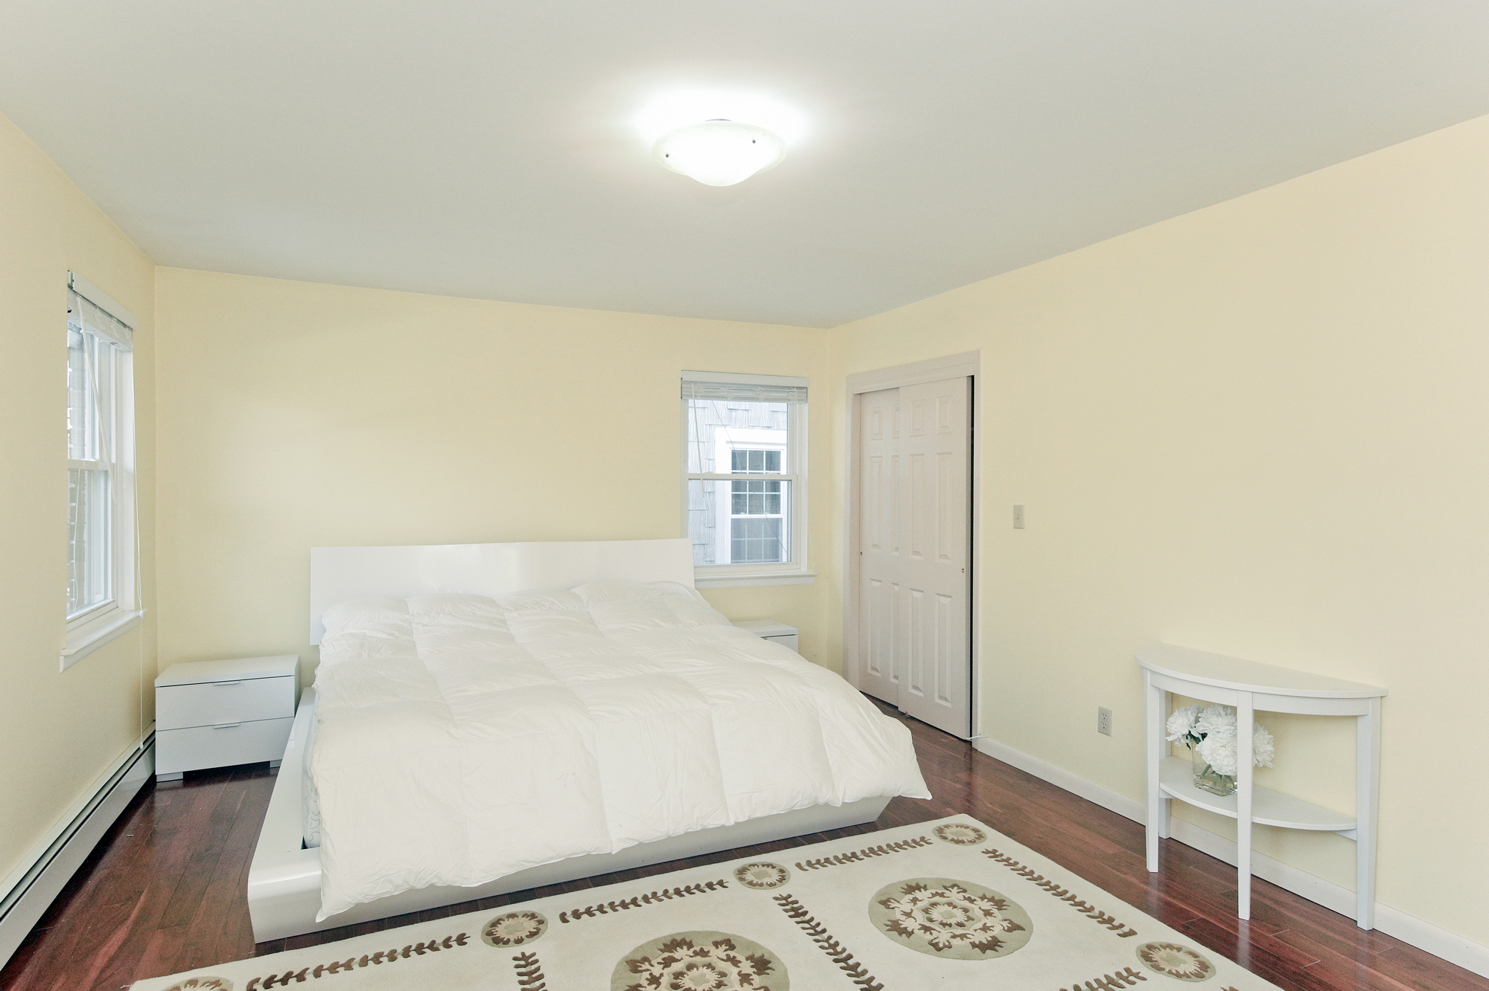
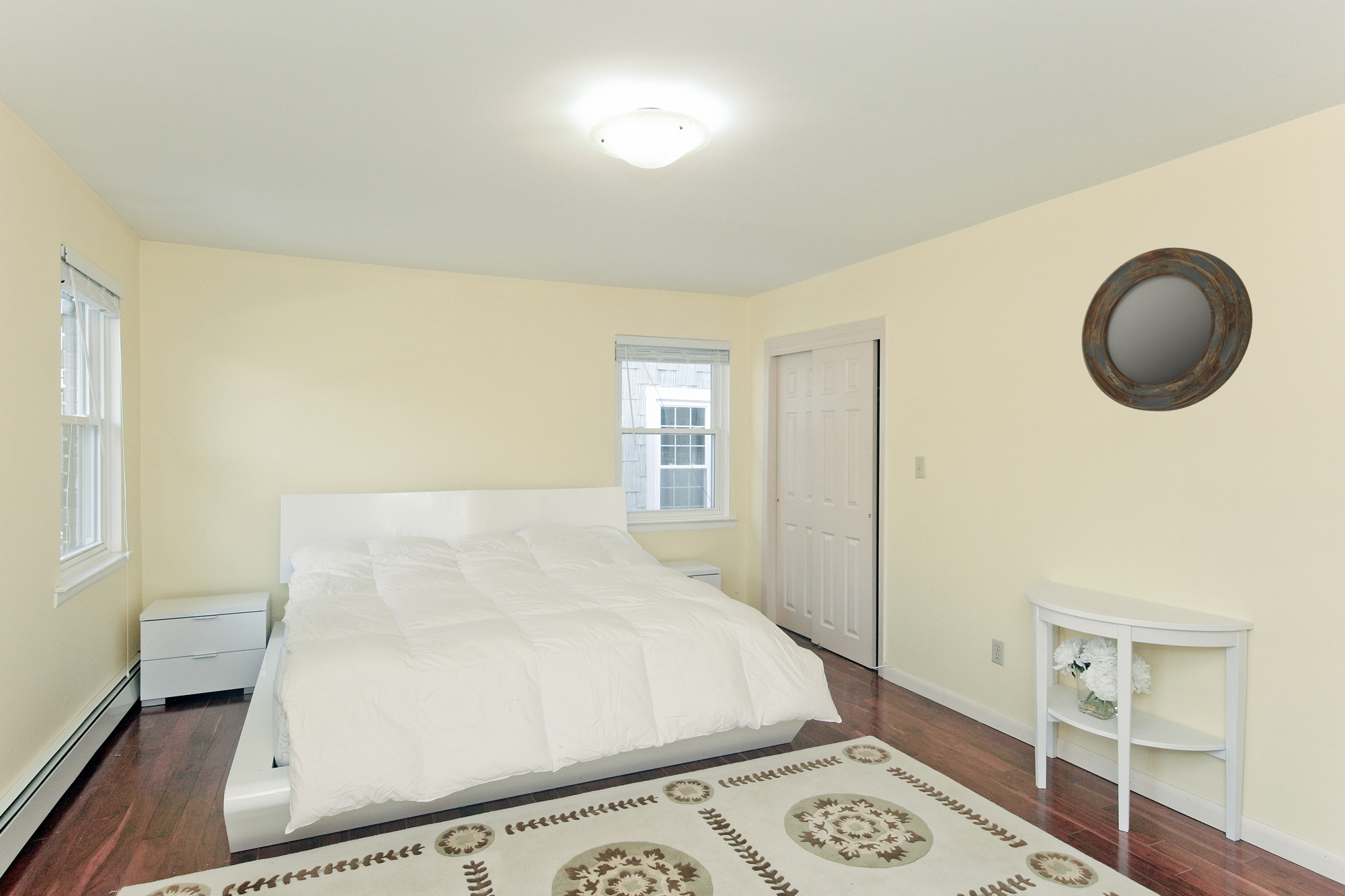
+ home mirror (1158, 330)
